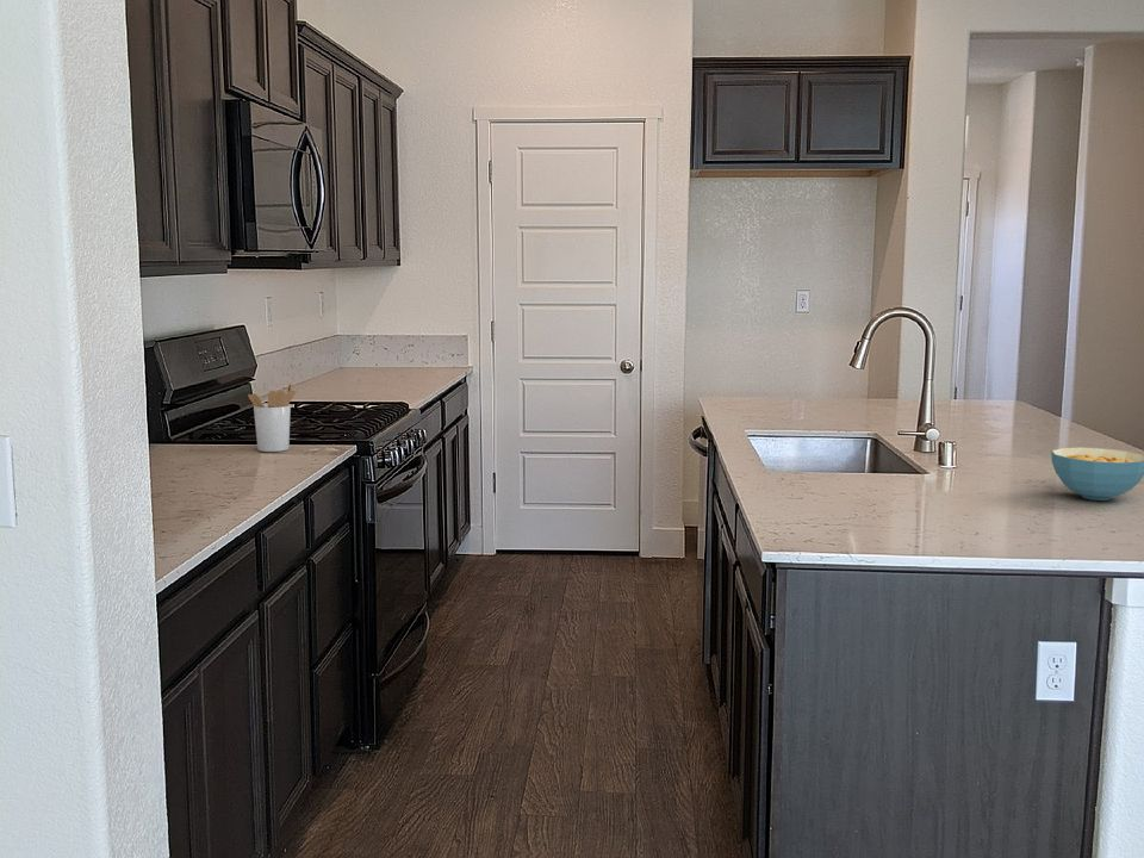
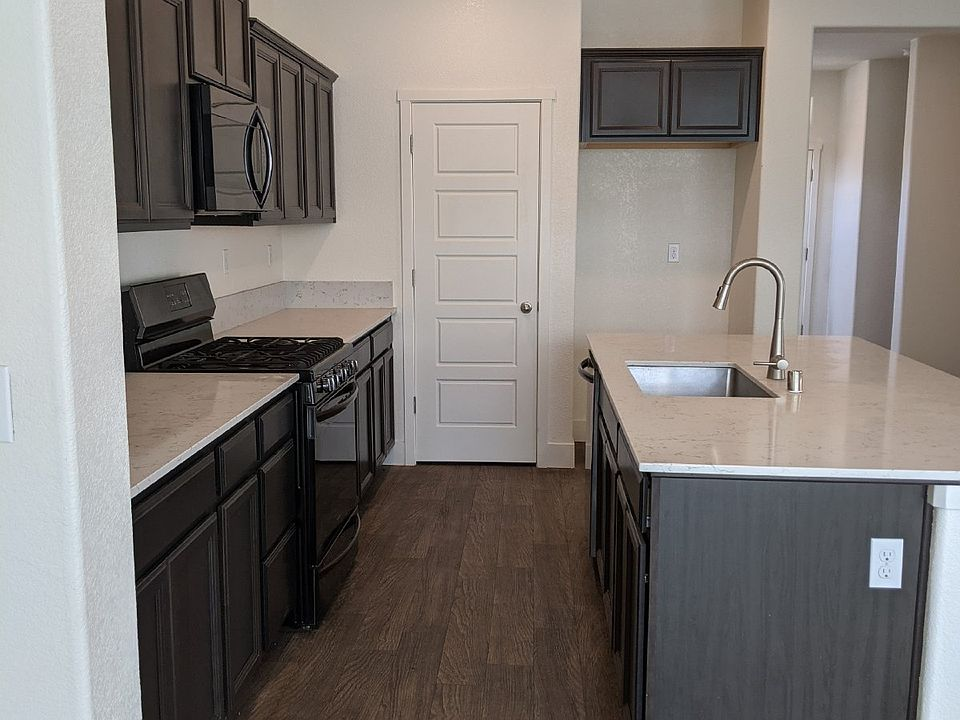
- cereal bowl (1096, 475)
- utensil holder (275, 417)
